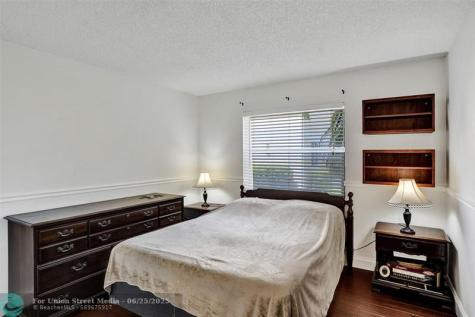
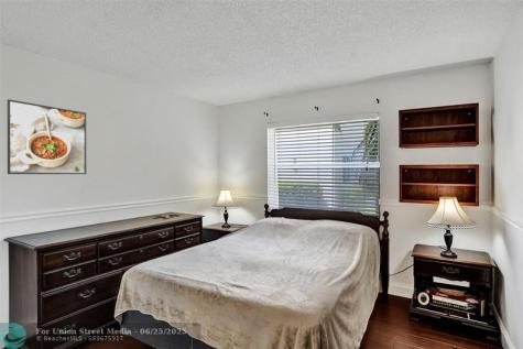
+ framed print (51, 140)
